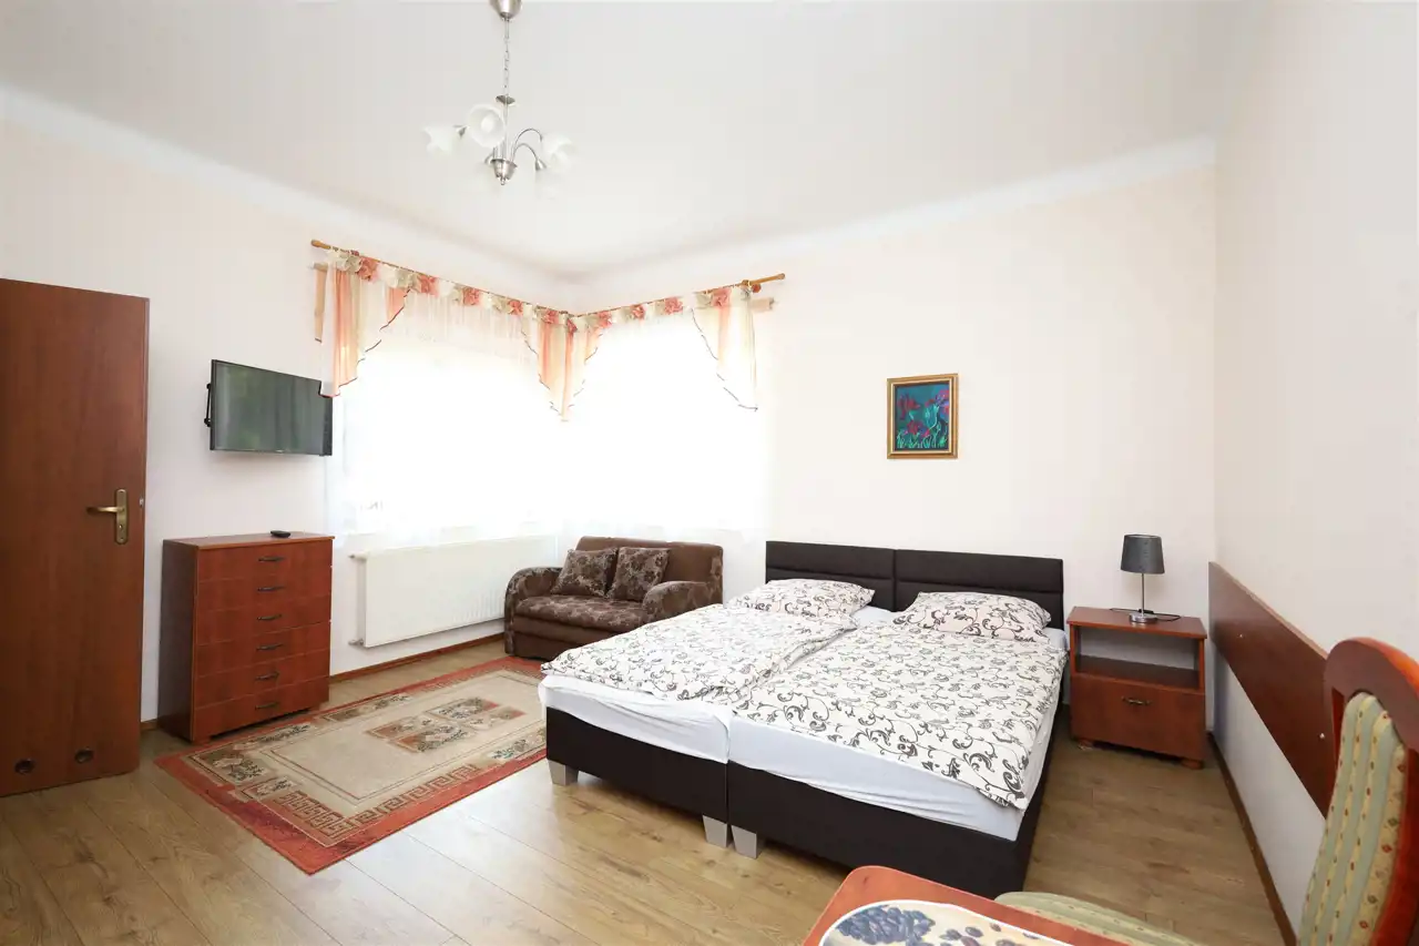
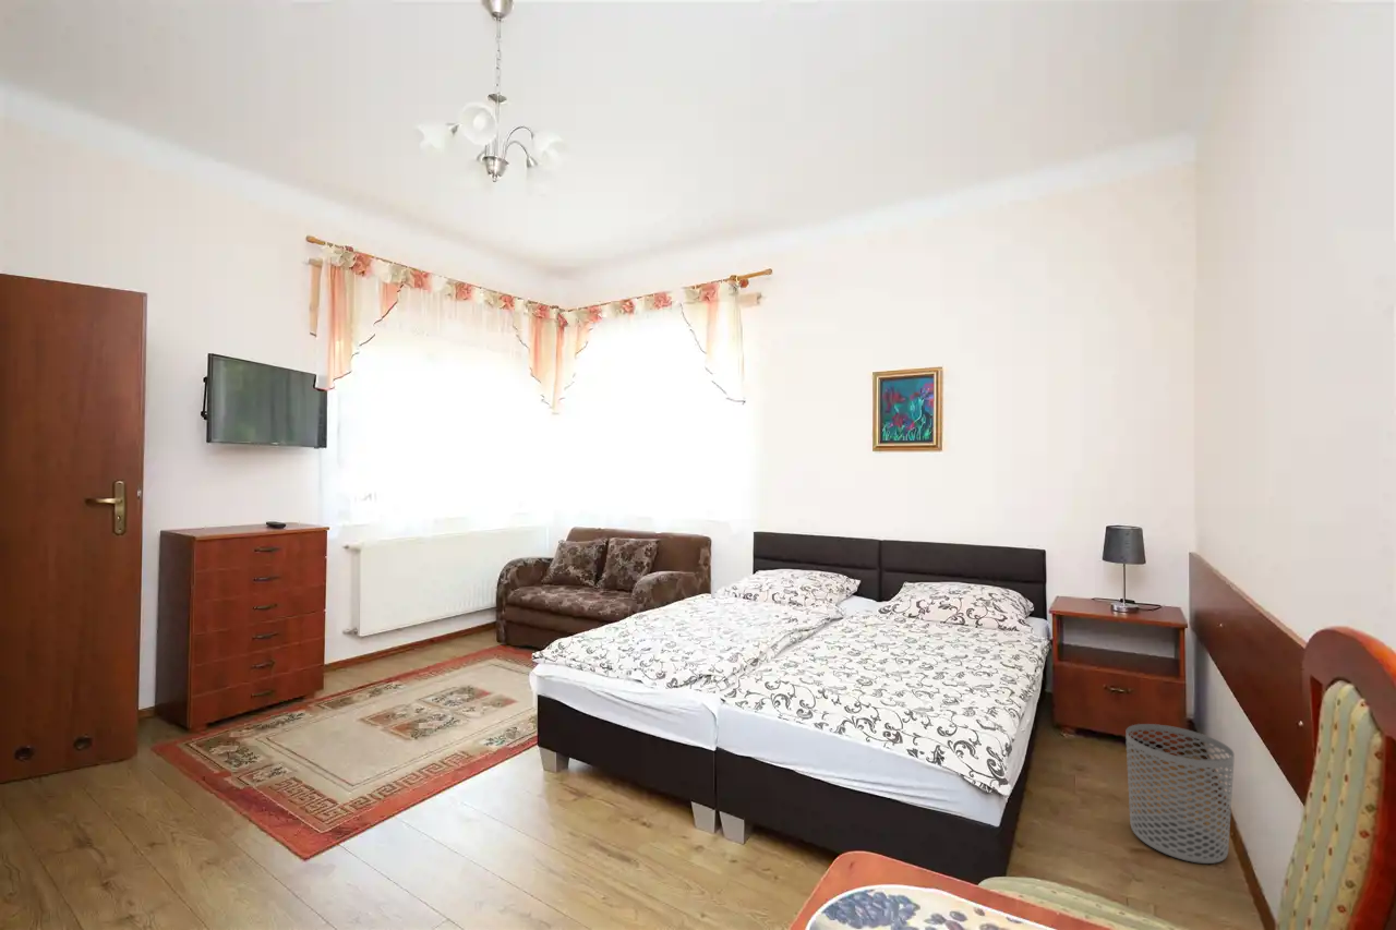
+ waste bin (1177, 790)
